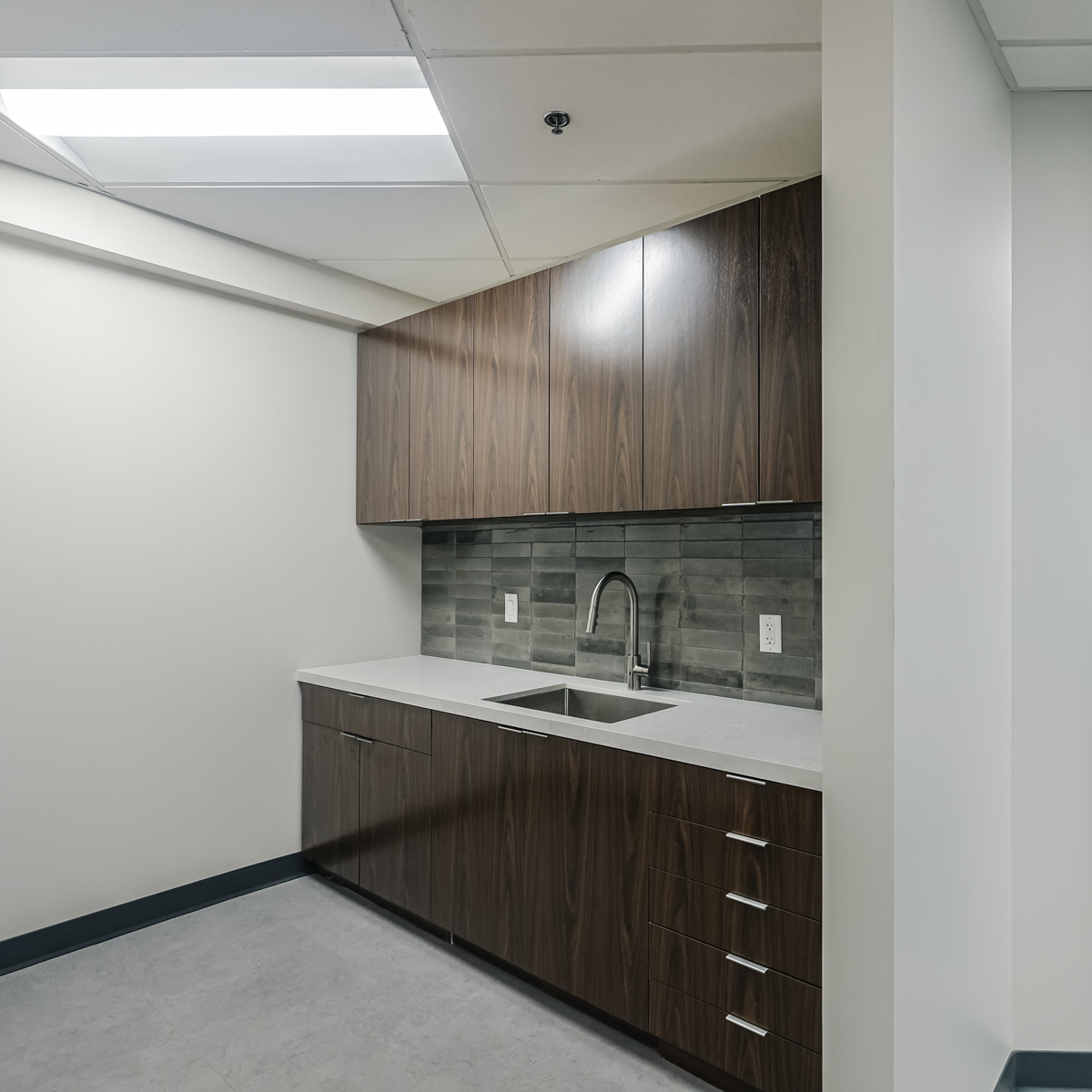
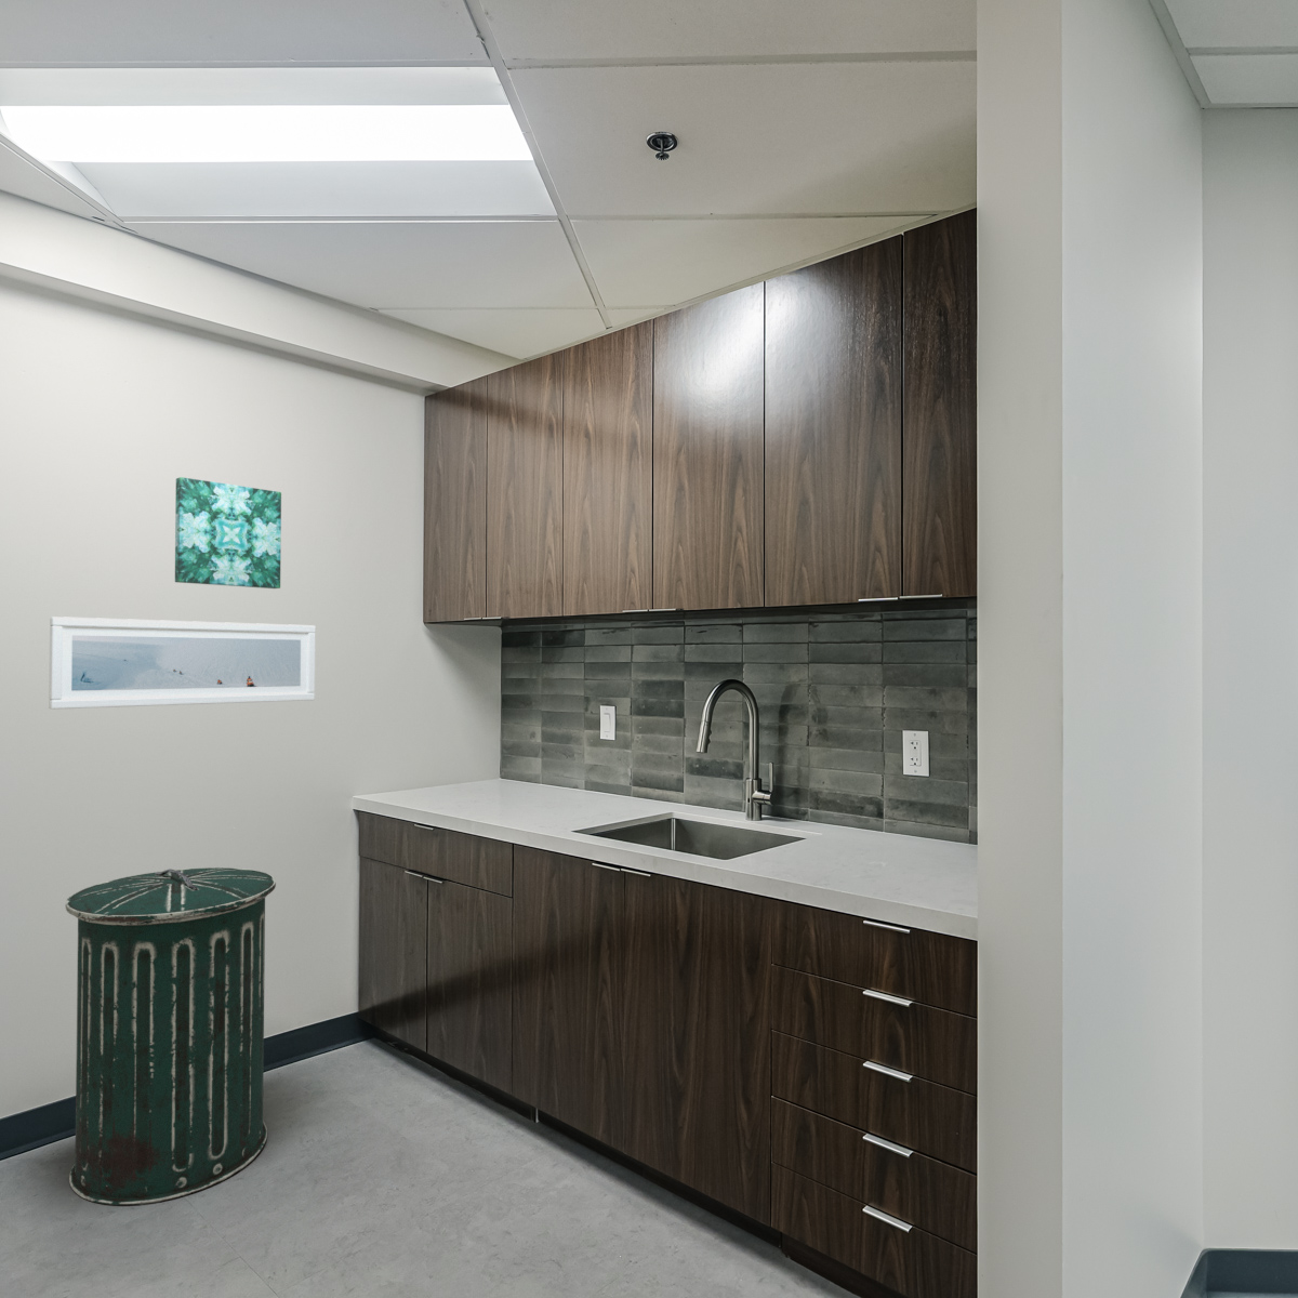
+ wall art (229, 535)
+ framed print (196, 662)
+ trash can (175, 1012)
